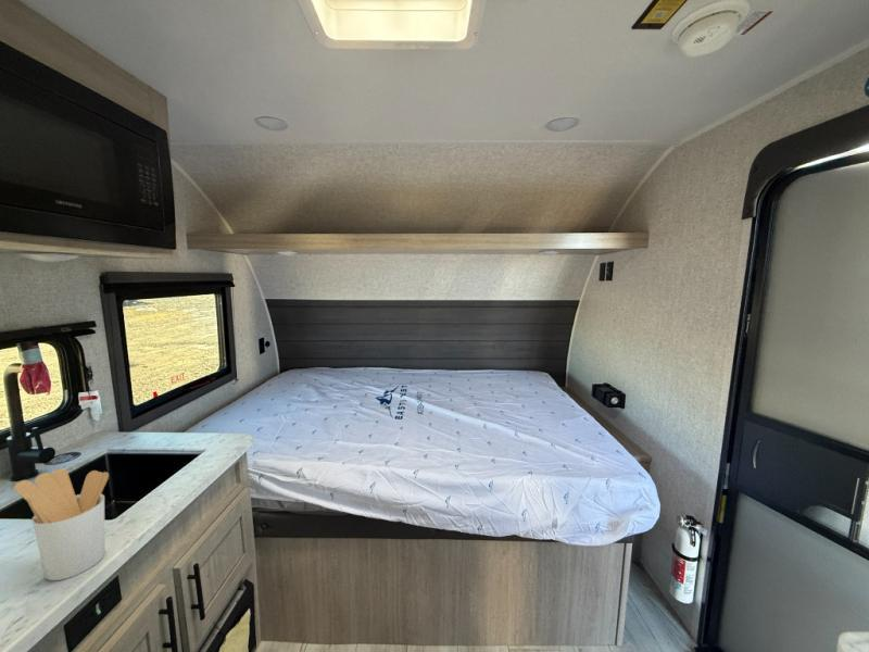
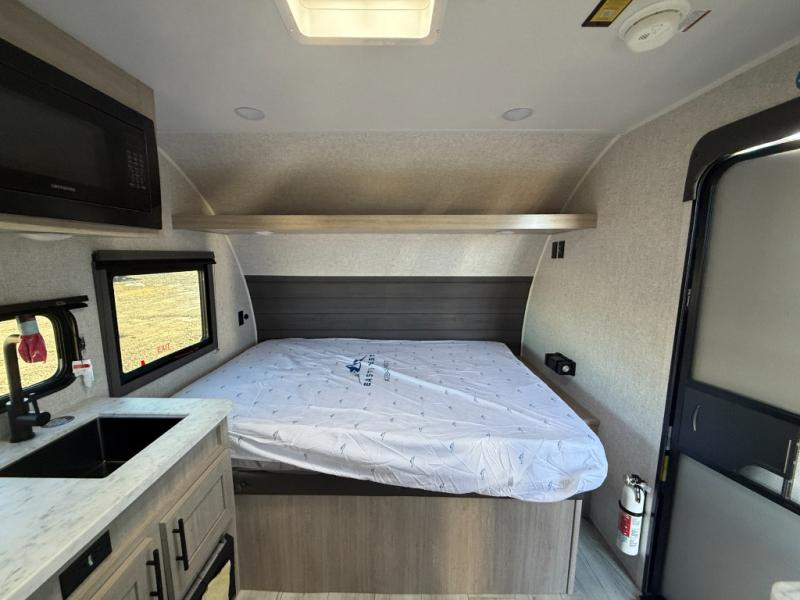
- utensil holder (63, 518)
